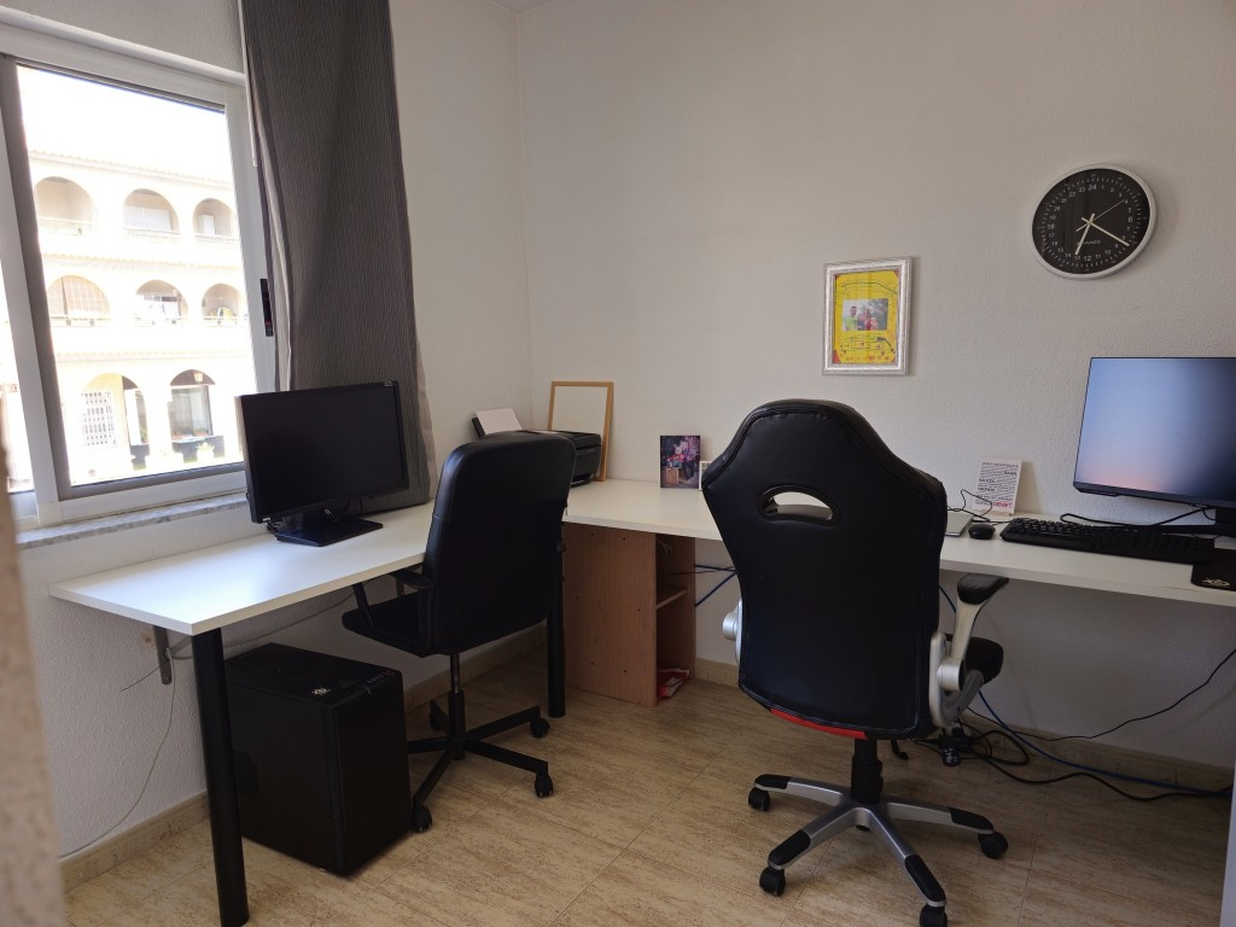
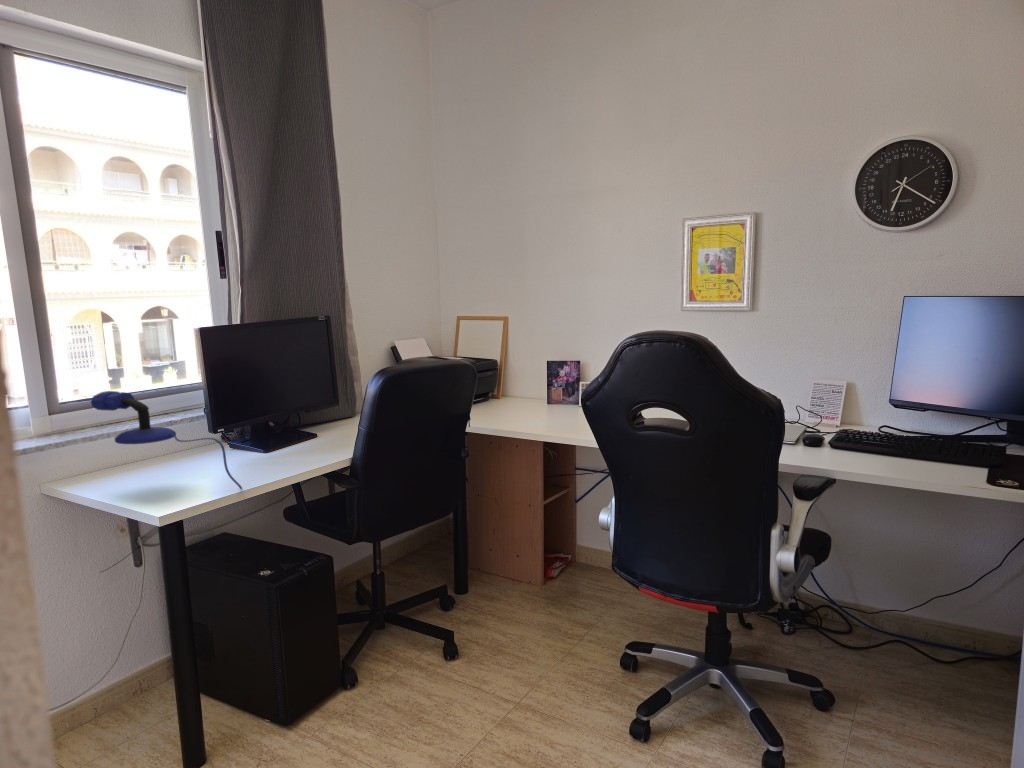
+ microphone (166, 439)
